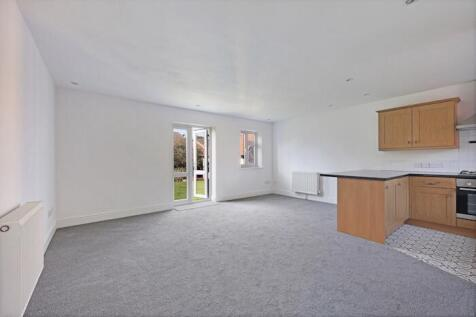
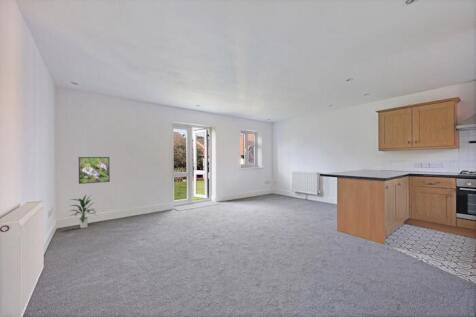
+ indoor plant (82, 211)
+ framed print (94, 169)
